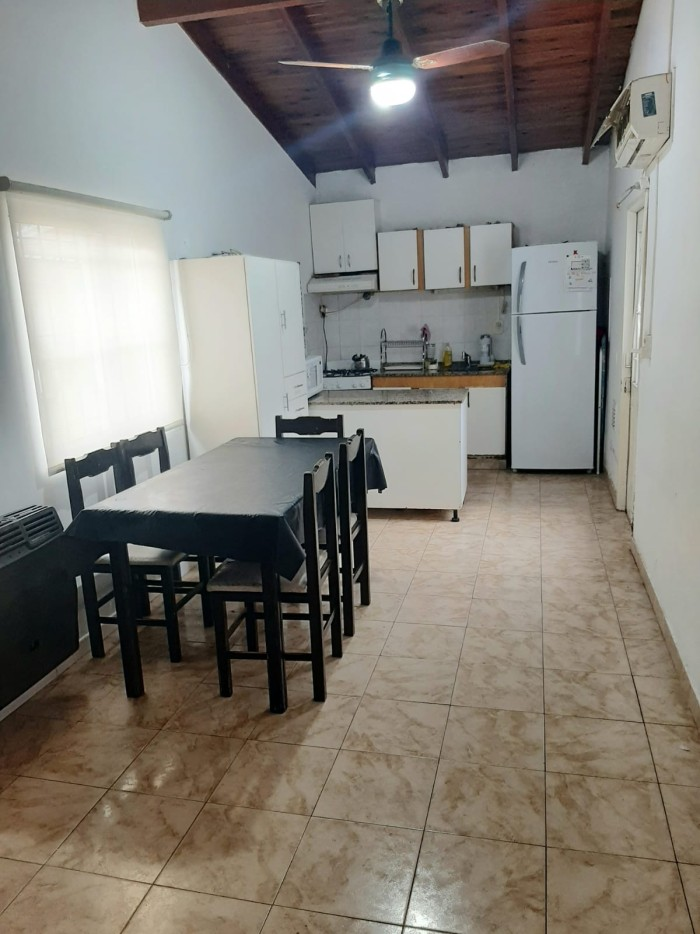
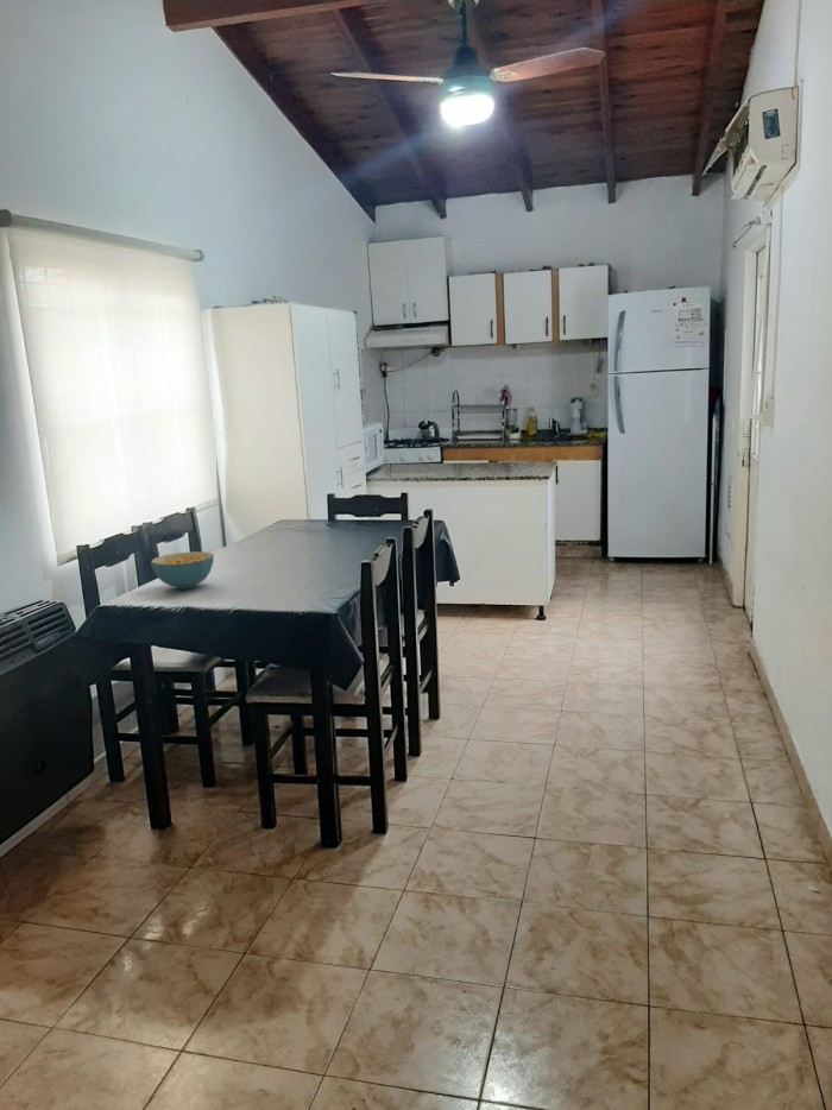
+ cereal bowl (184, 572)
